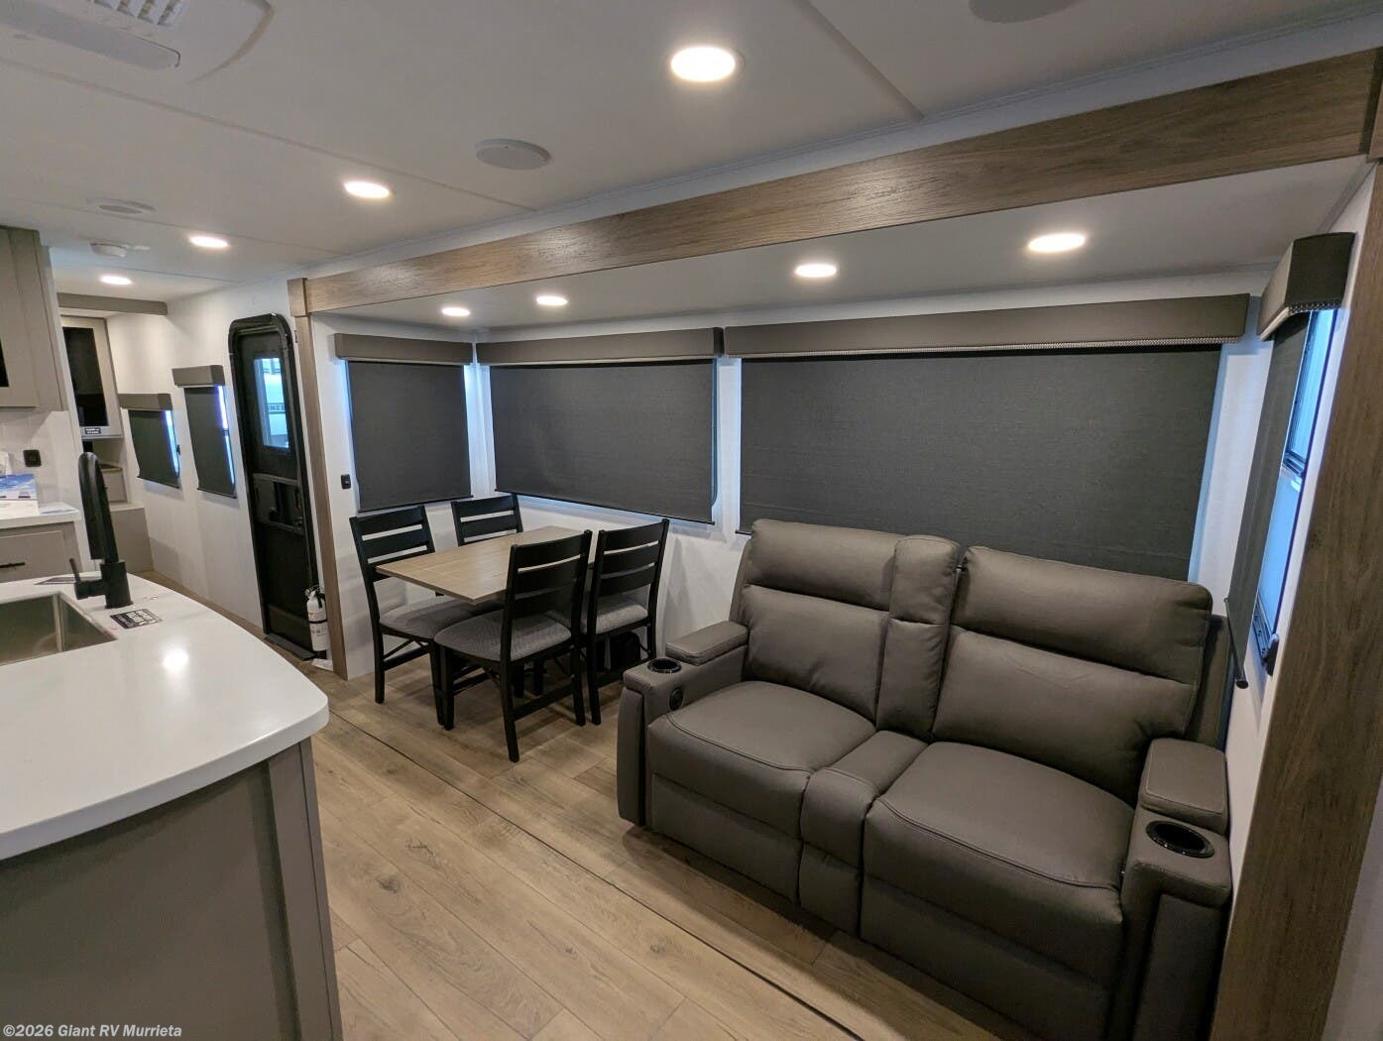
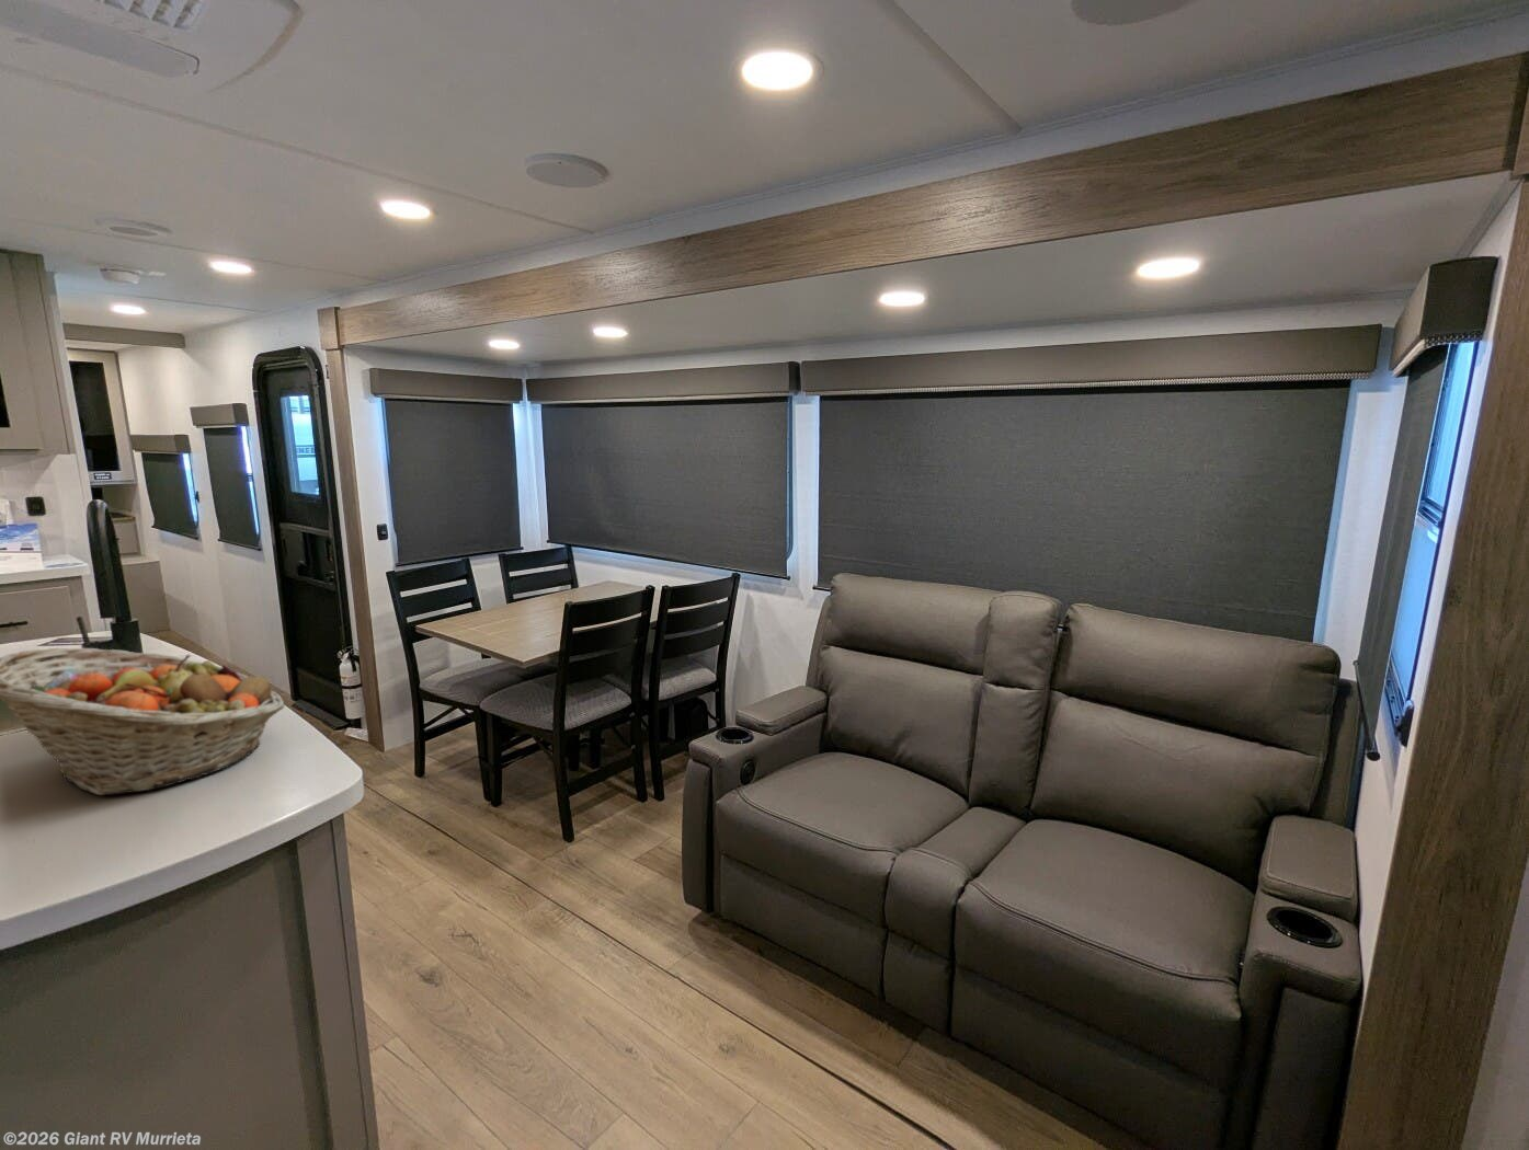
+ fruit basket (147, 703)
